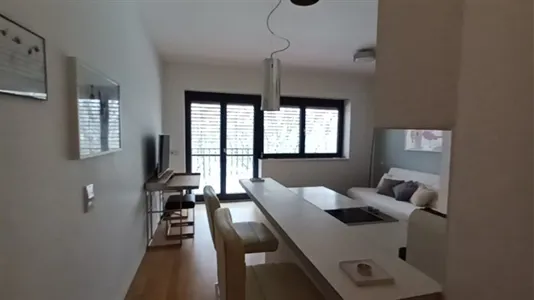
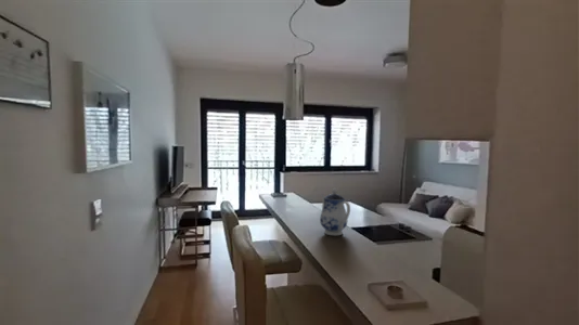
+ teapot (334, 210)
